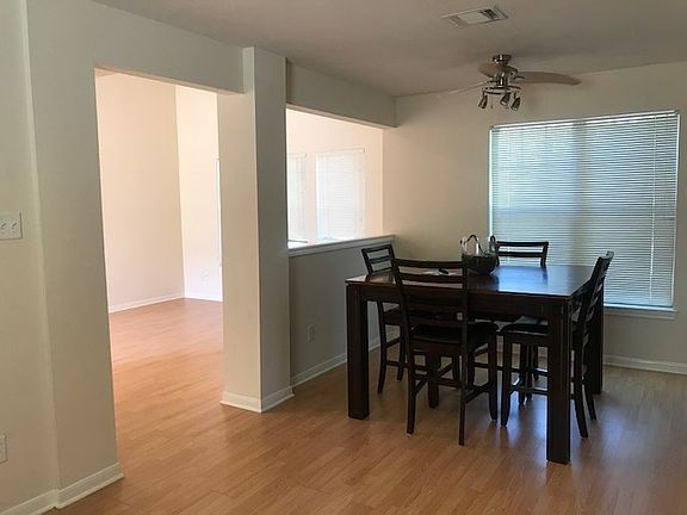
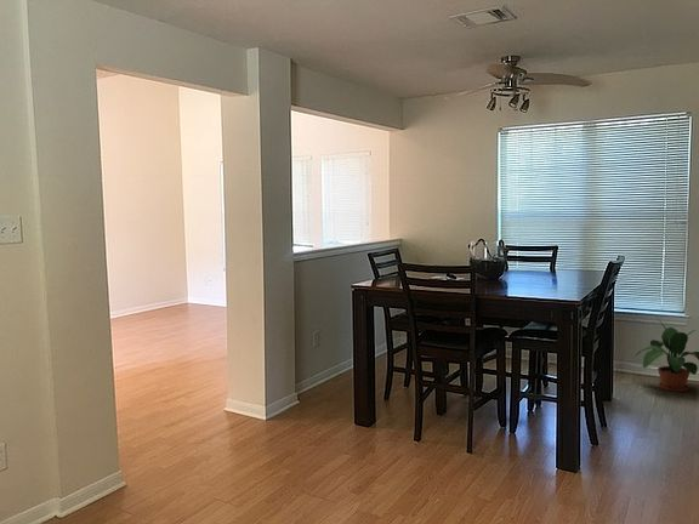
+ potted plant (674, 351)
